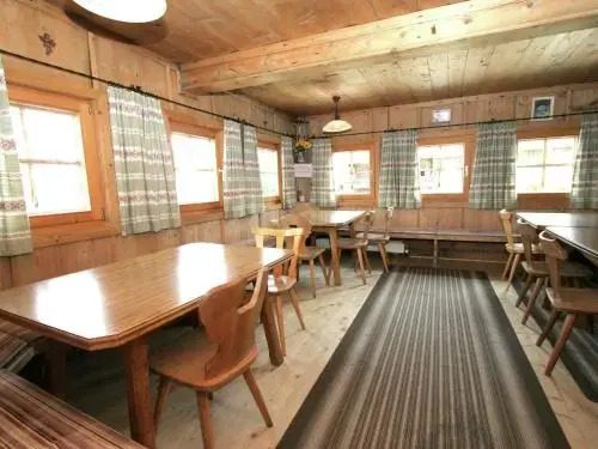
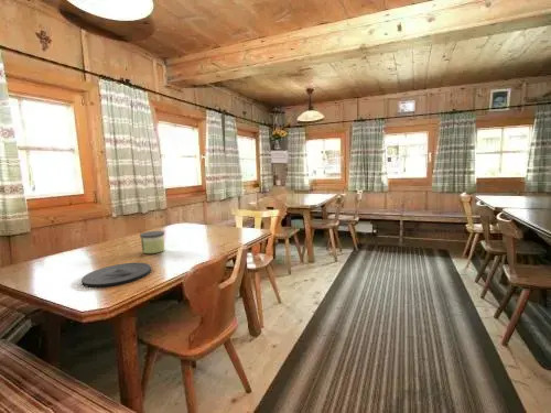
+ plate (118, 271)
+ candle (152, 242)
